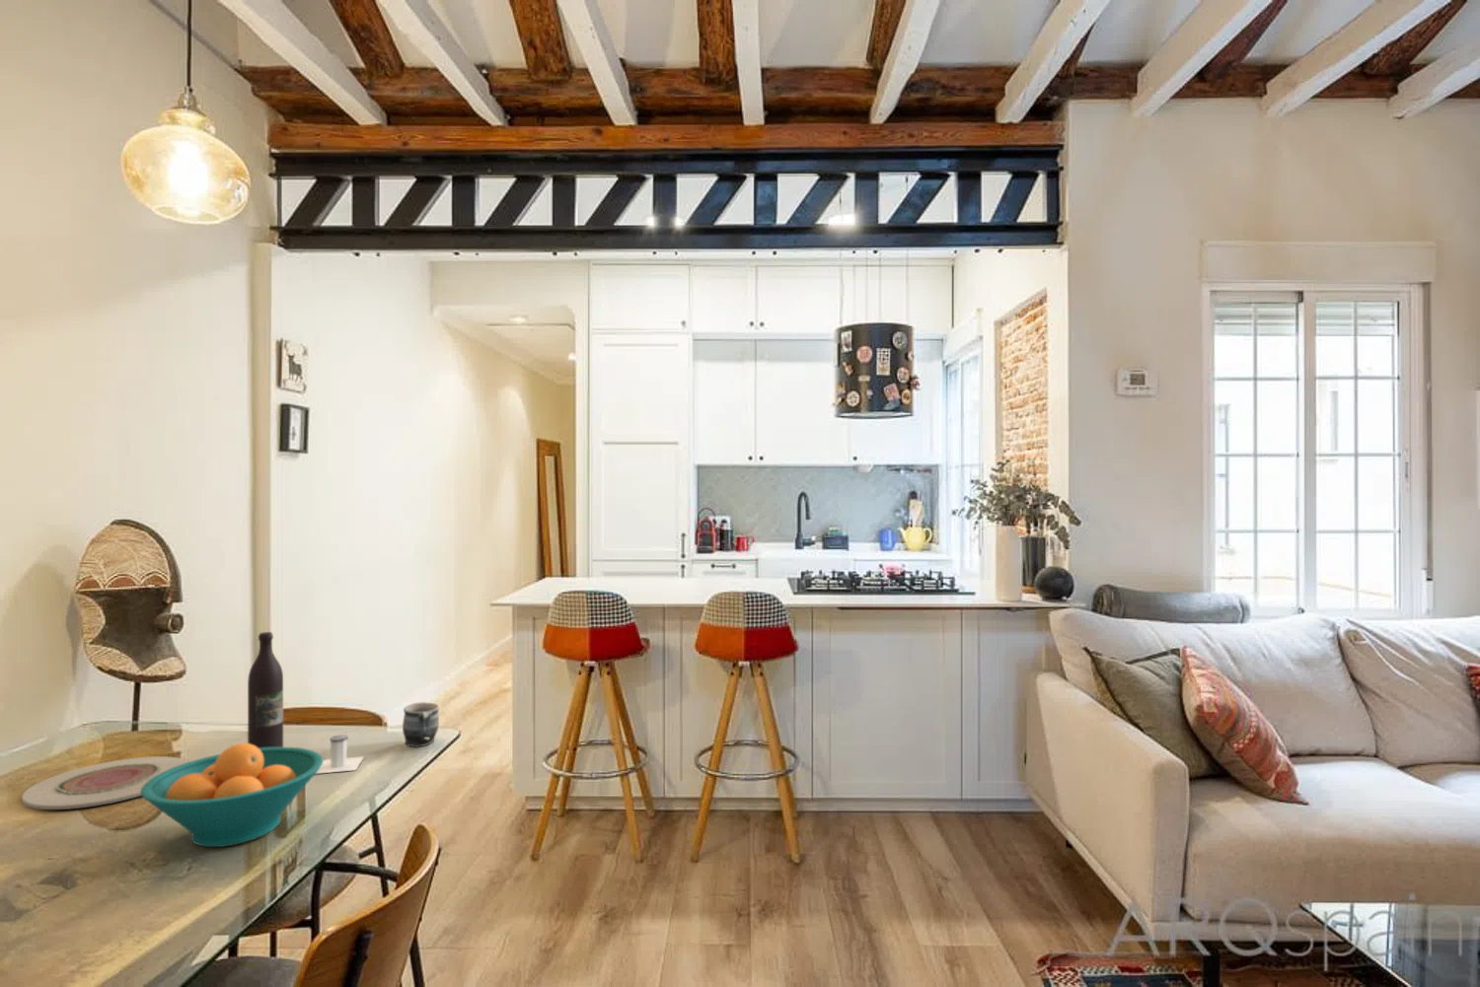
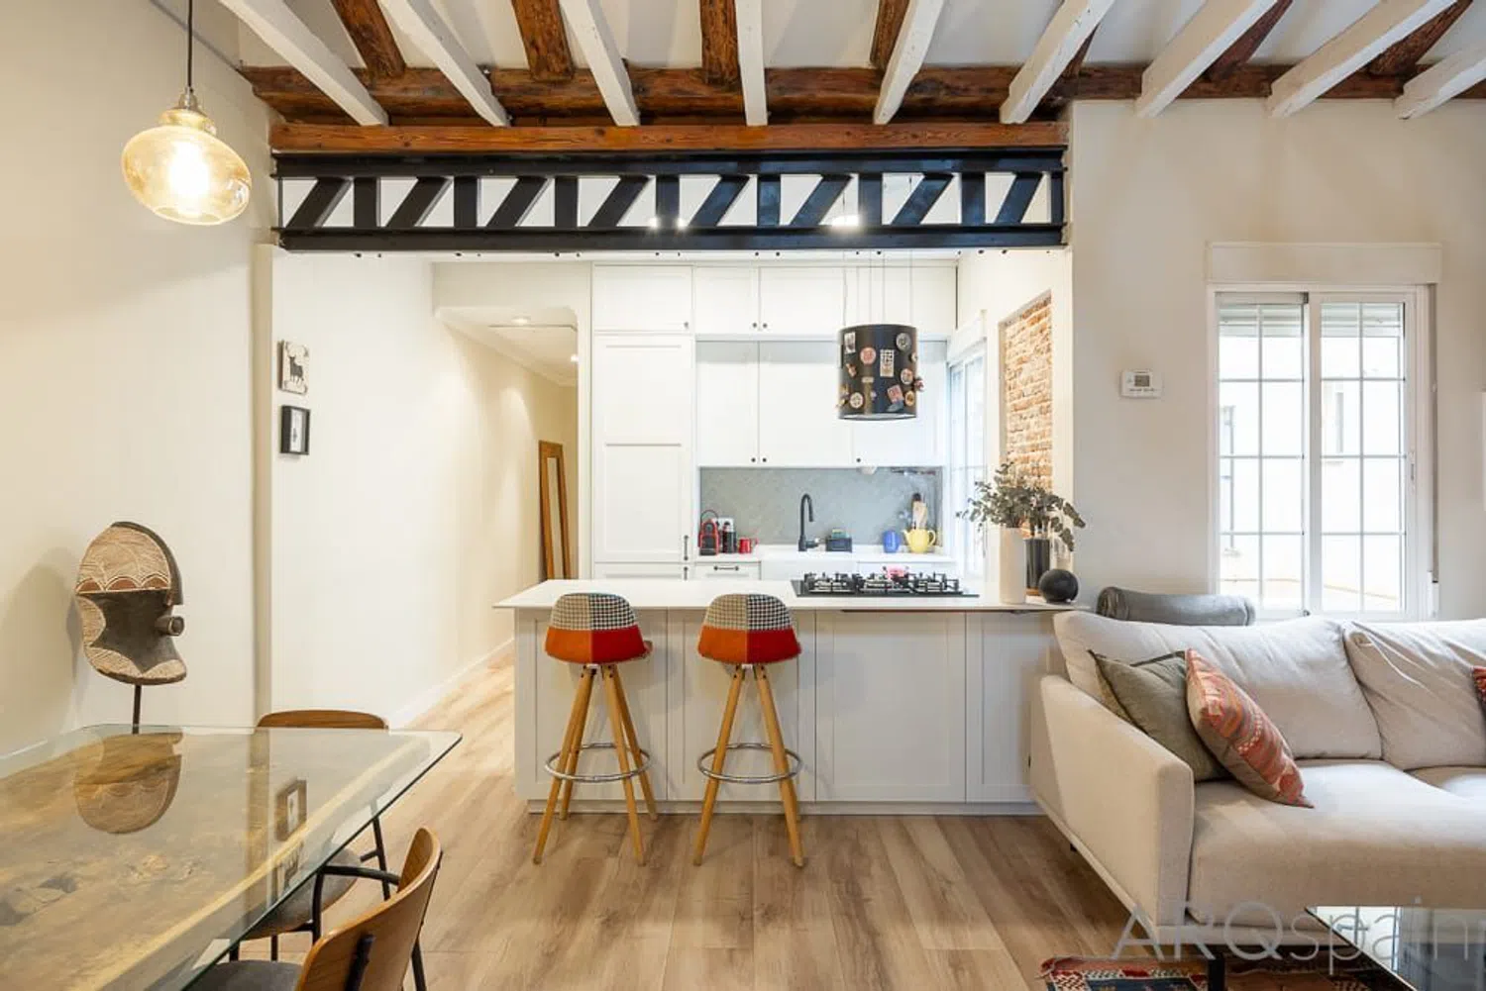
- plate (110, 780)
- salt shaker (338, 750)
- fruit bowl (237, 788)
- wine bottle (266, 696)
- mug (423, 725)
